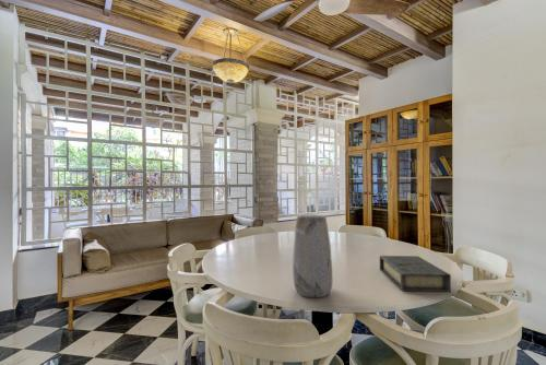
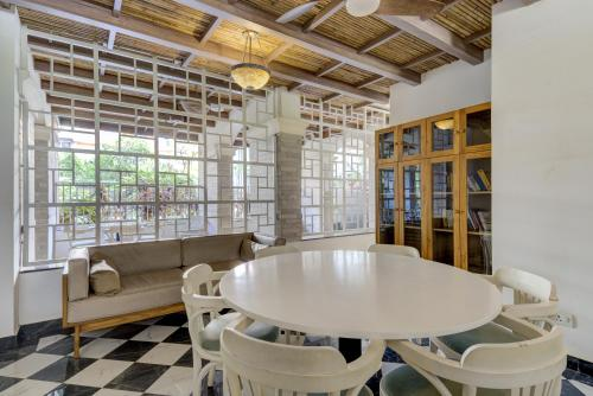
- vase (312, 254)
- book (411, 271)
